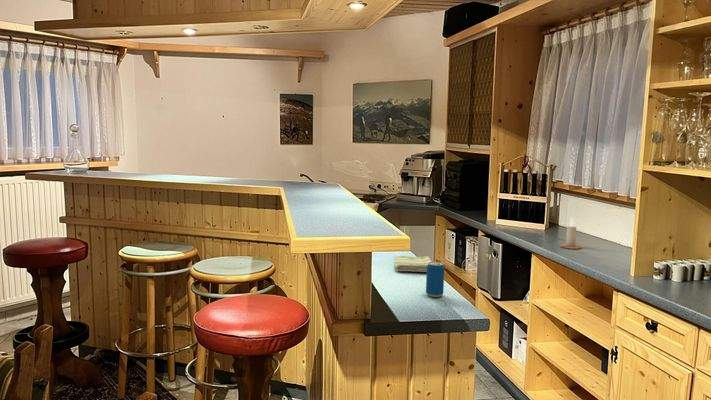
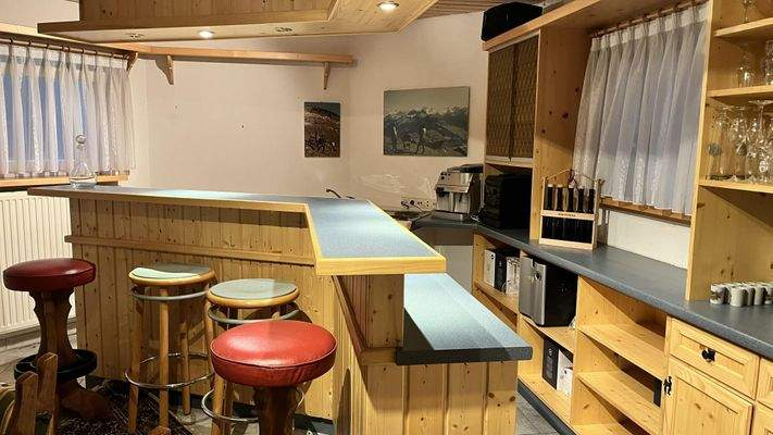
- beverage can (435, 279)
- candle (571, 232)
- dish towel (413, 262)
